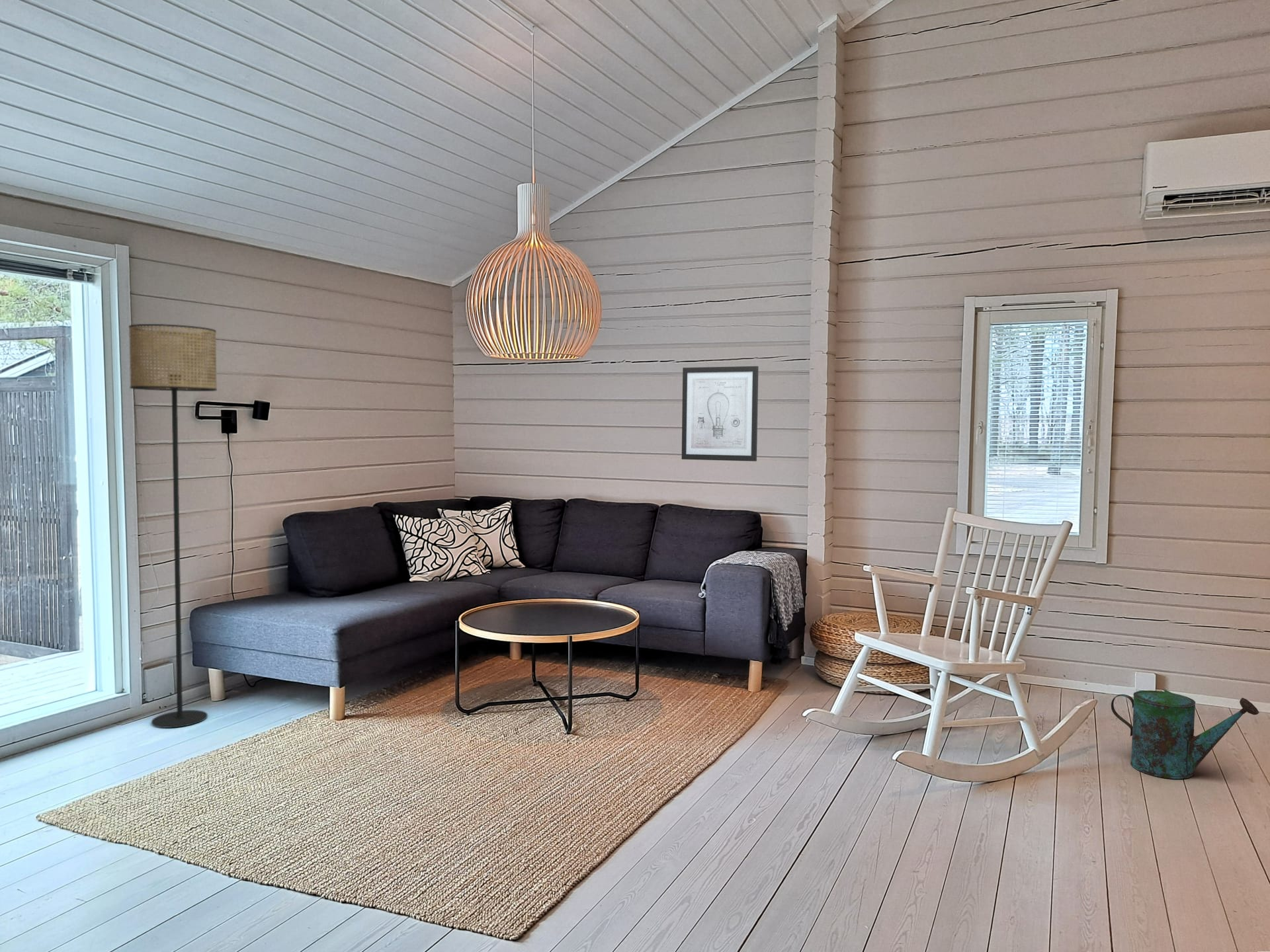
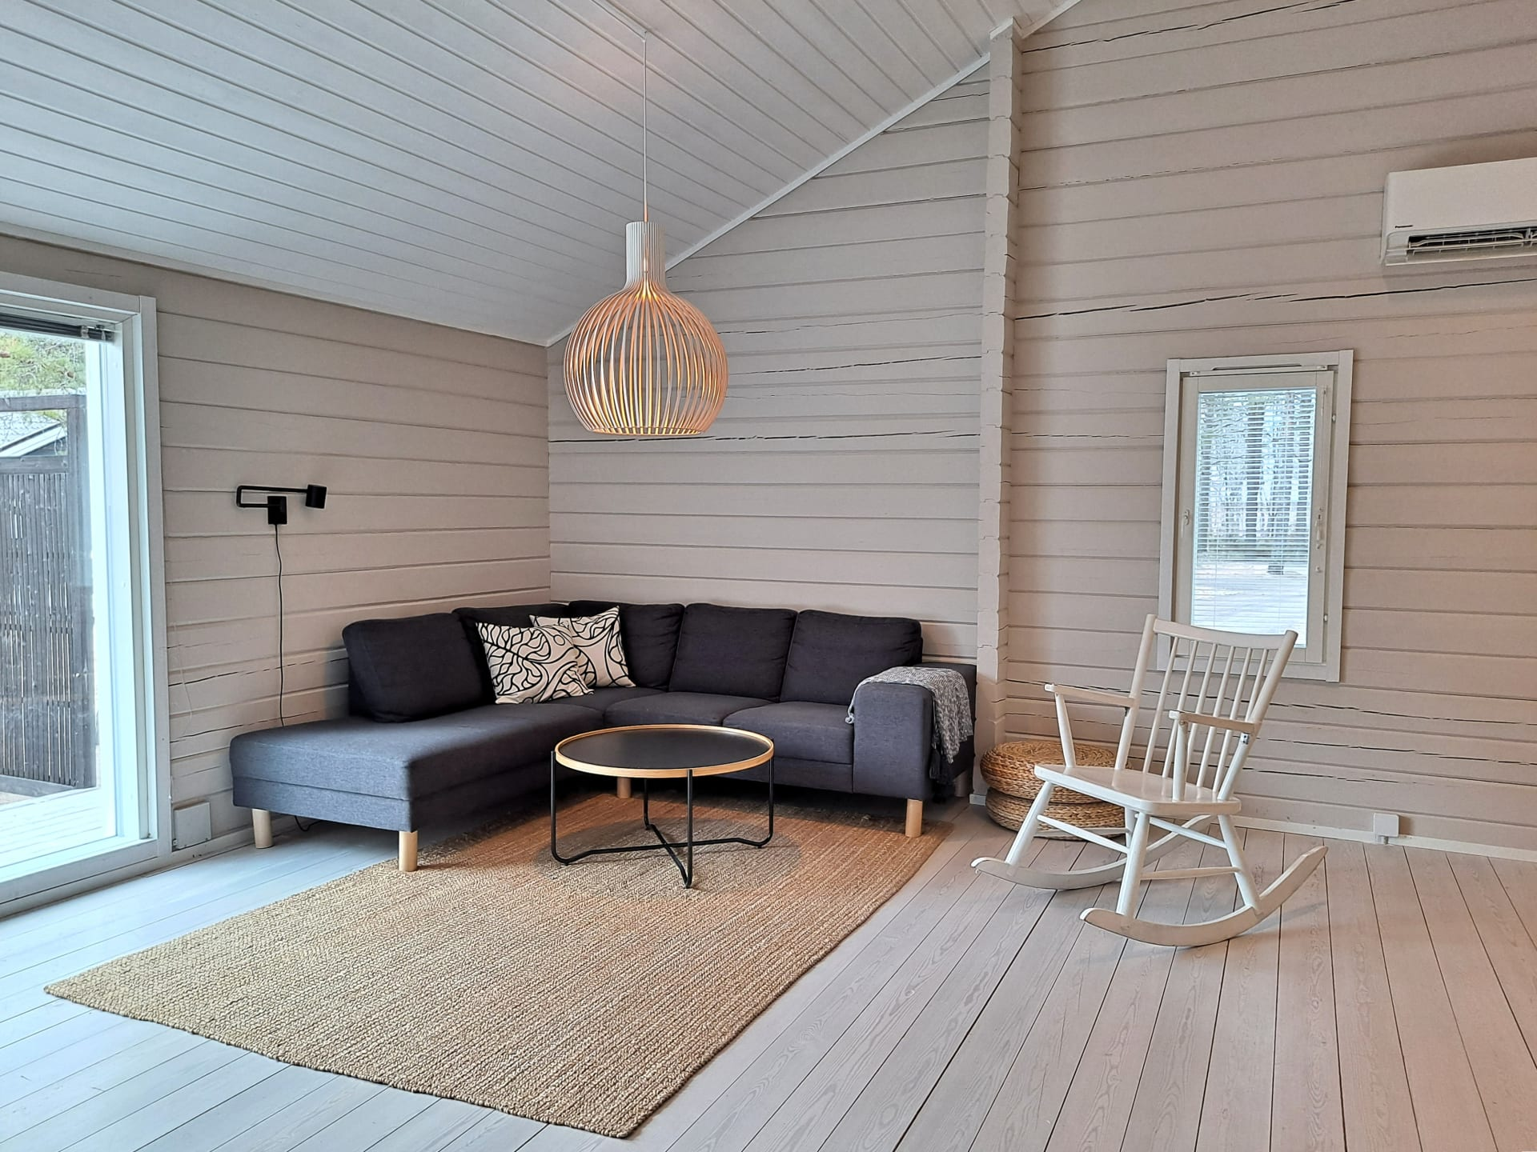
- watering can (1181, 730)
- floor lamp (177, 526)
- wall art (719, 413)
